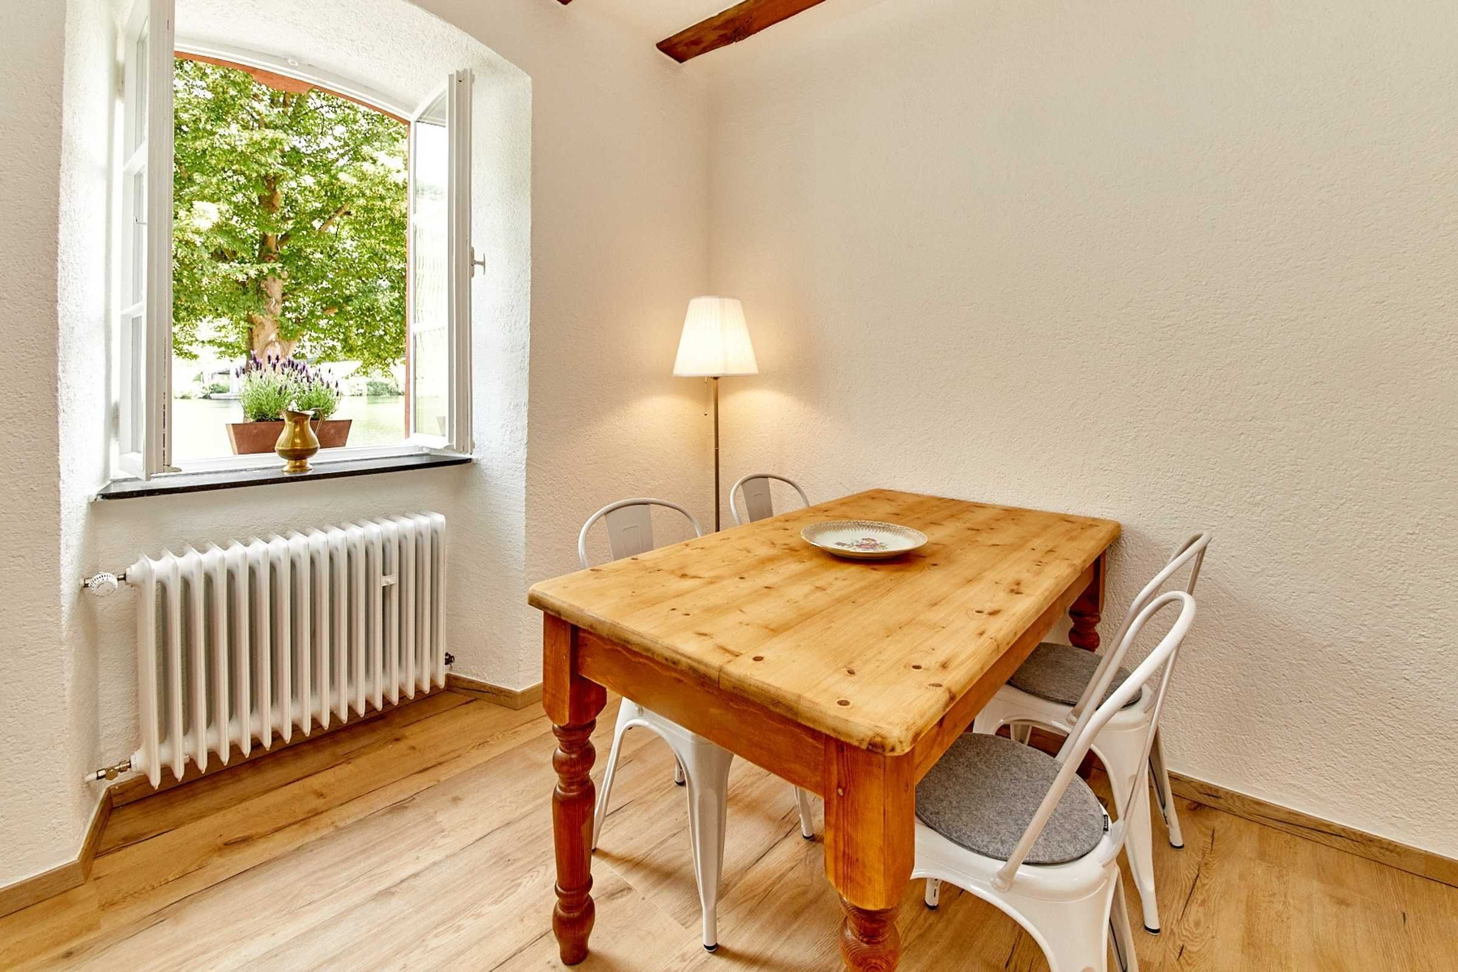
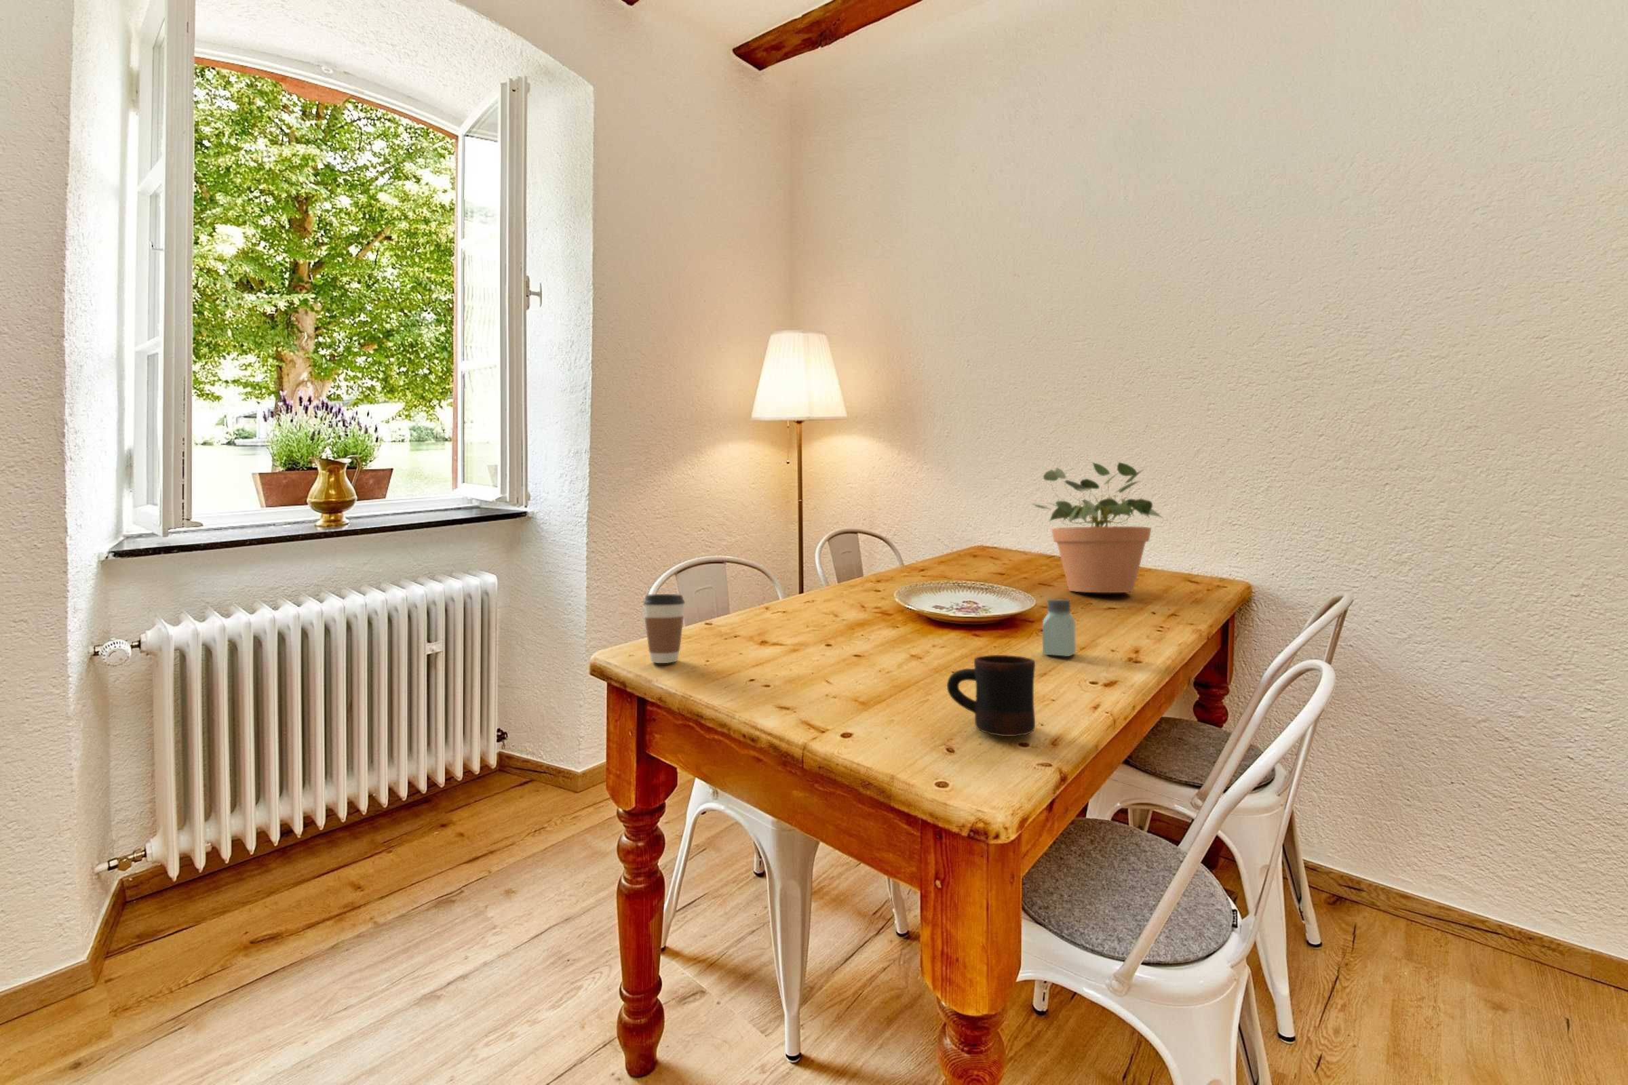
+ saltshaker (1059, 626)
+ potted plant (1101, 528)
+ coffee cup (664, 627)
+ mug (991, 694)
